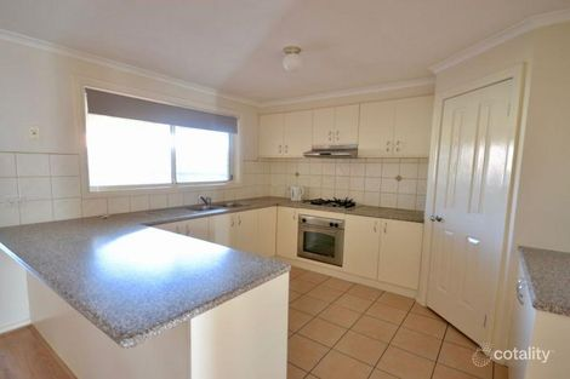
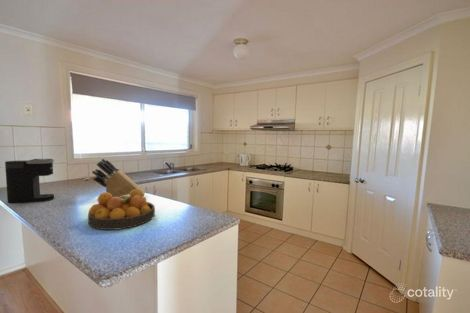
+ coffee maker (31, 180)
+ fruit bowl (123, 205)
+ knife block (120, 178)
